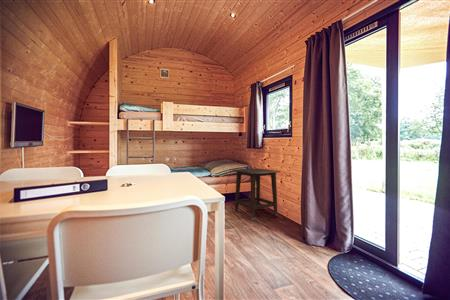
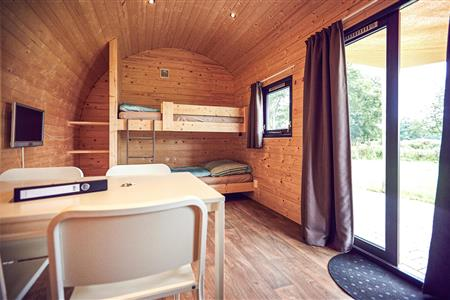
- side table (256, 191)
